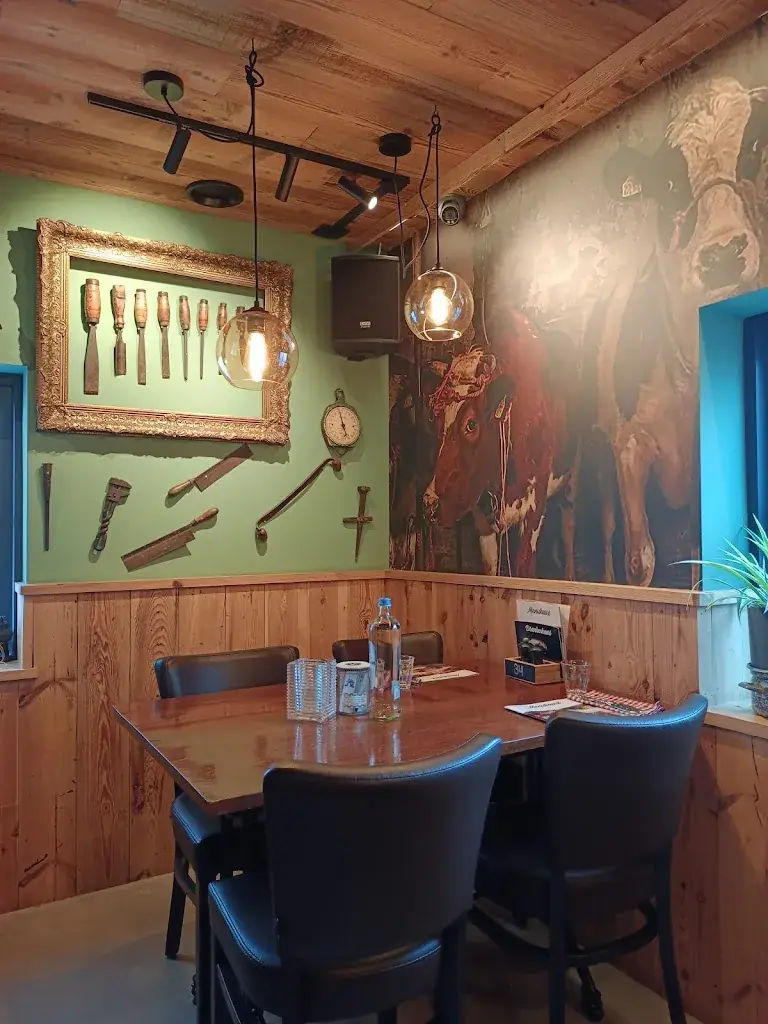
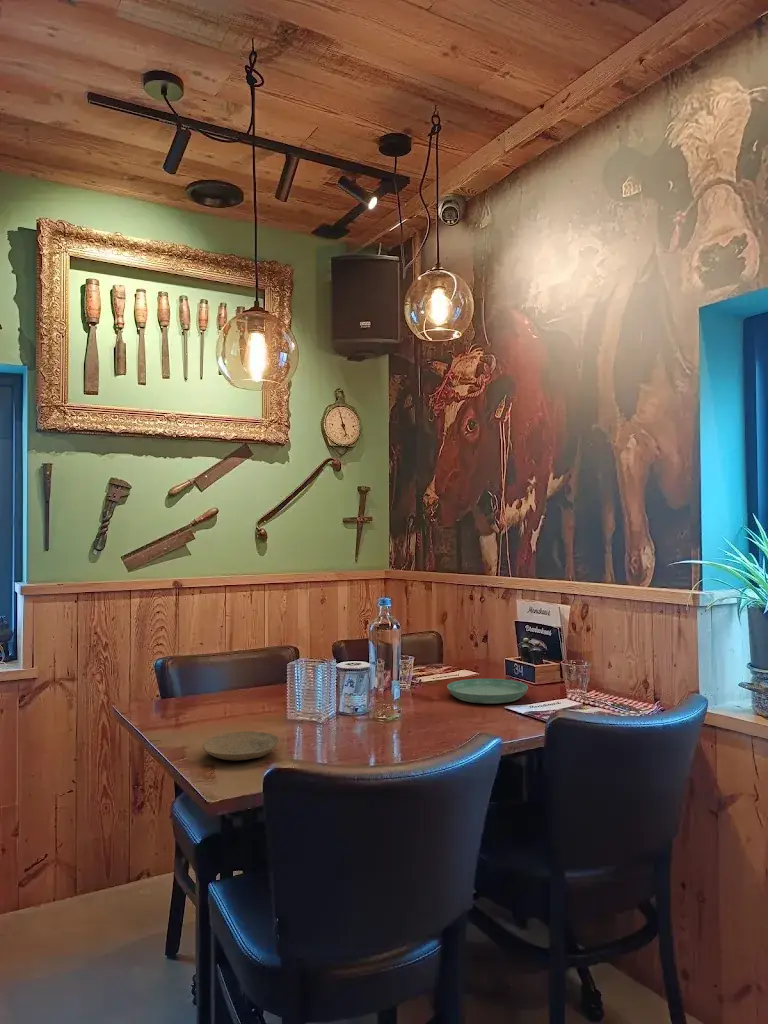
+ saucer (487, 691)
+ plate (241, 748)
